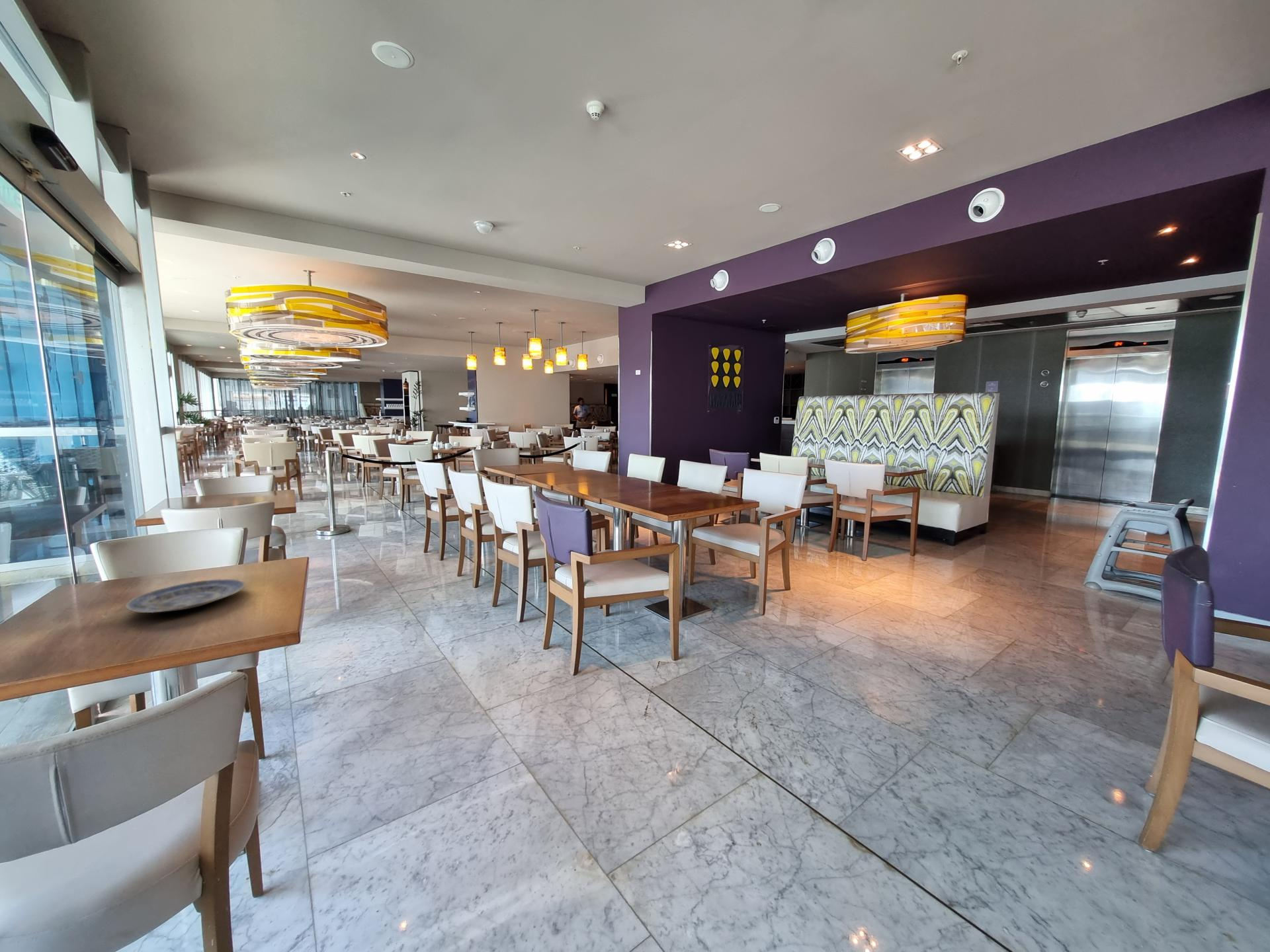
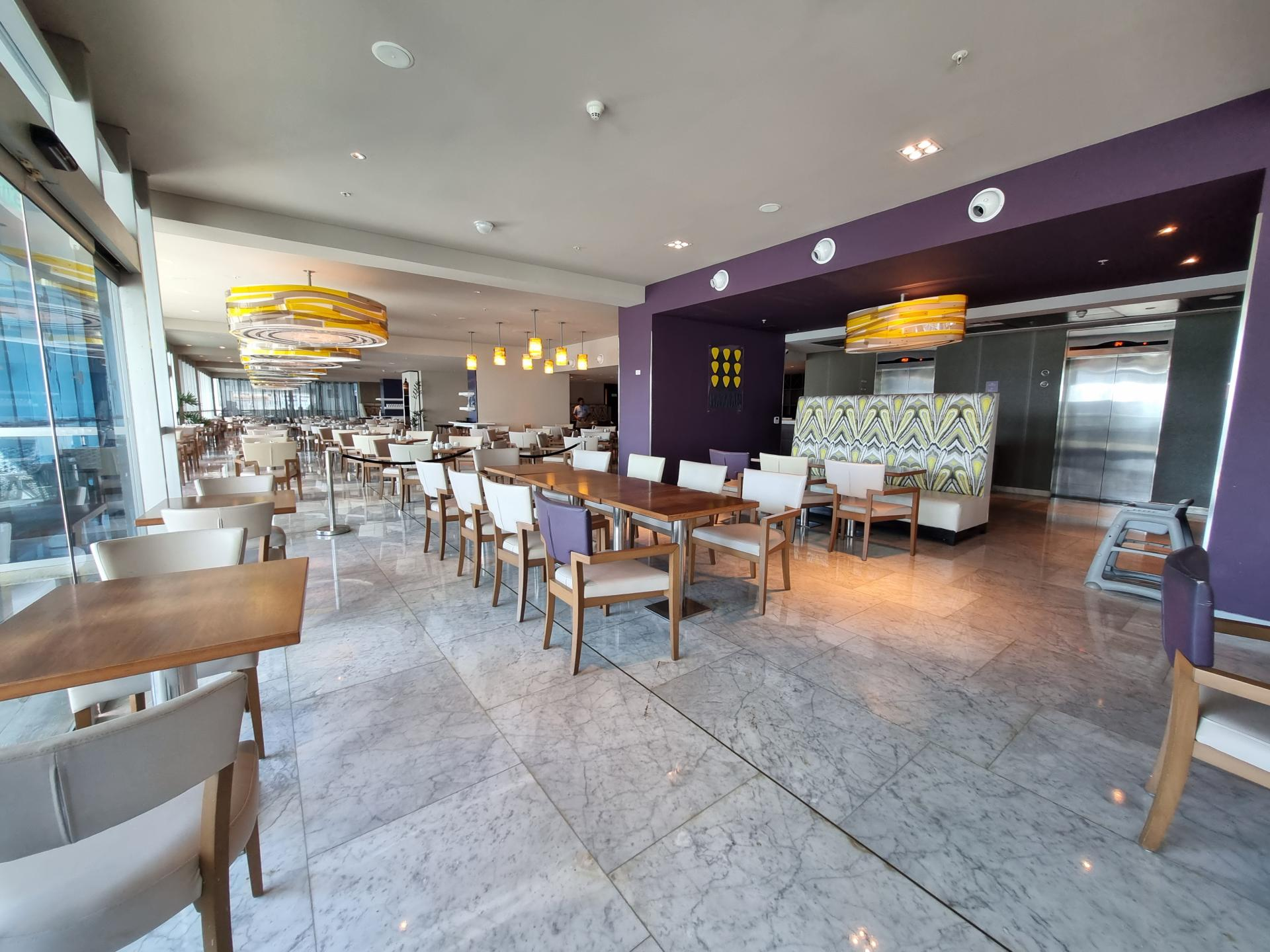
- plate (189, 597)
